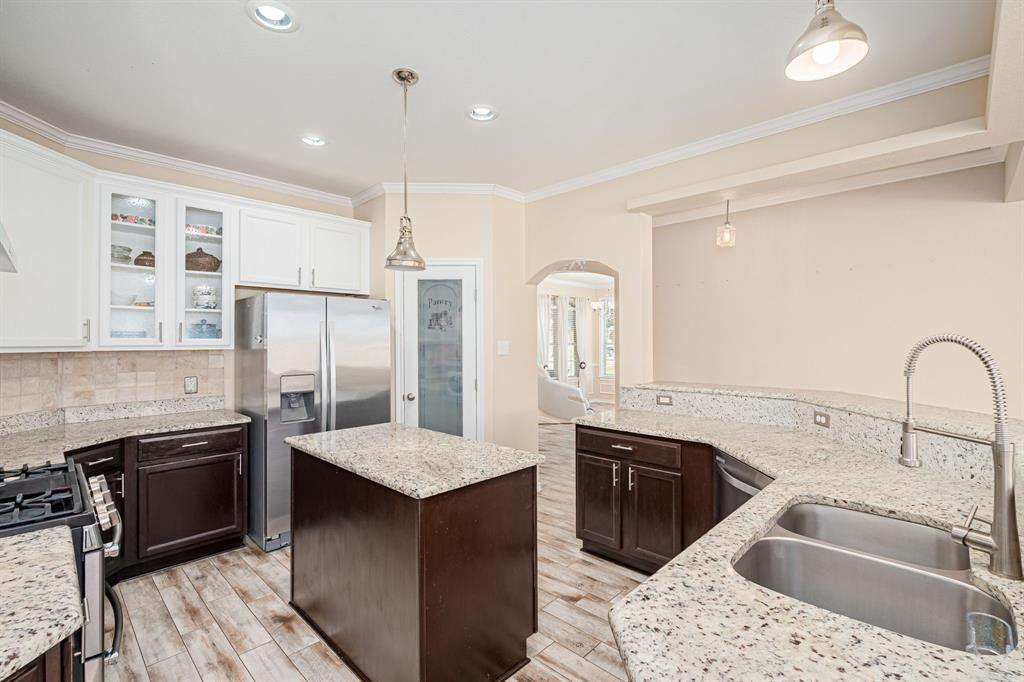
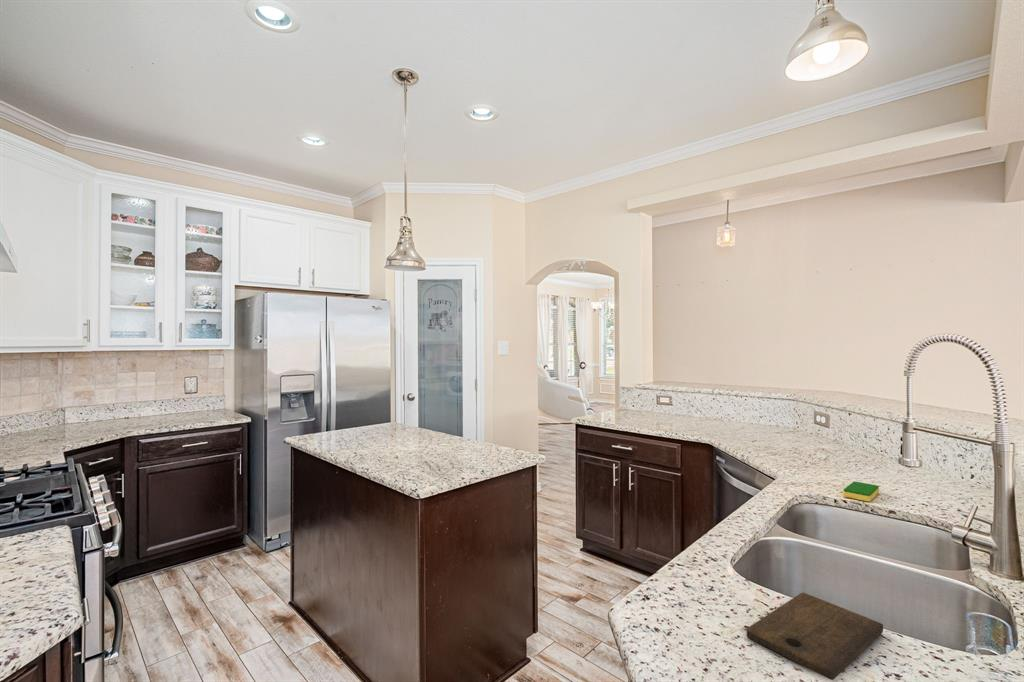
+ dish sponge (861, 491)
+ cutting board (815, 630)
